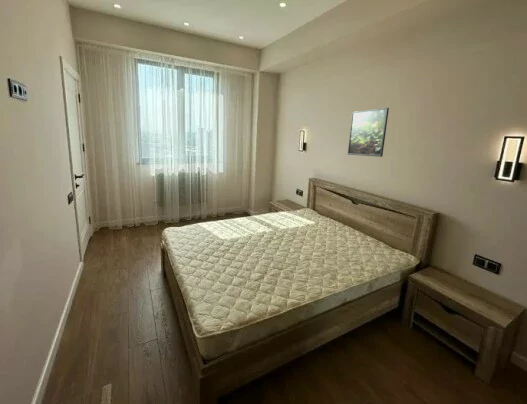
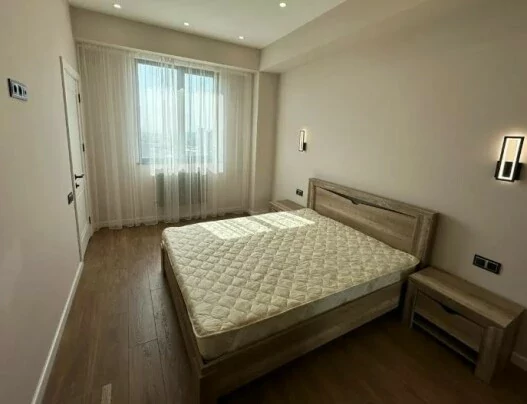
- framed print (366, 133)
